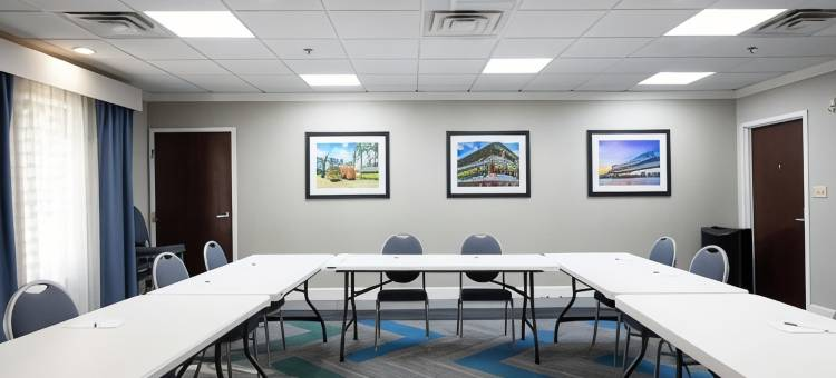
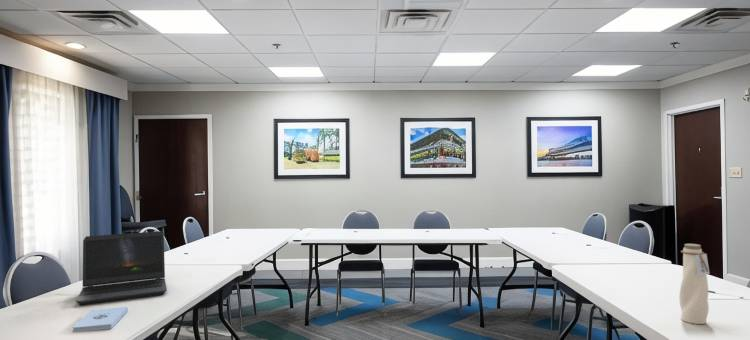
+ laptop computer (123, 265)
+ water bottle (695, 283)
+ notepad (101, 318)
